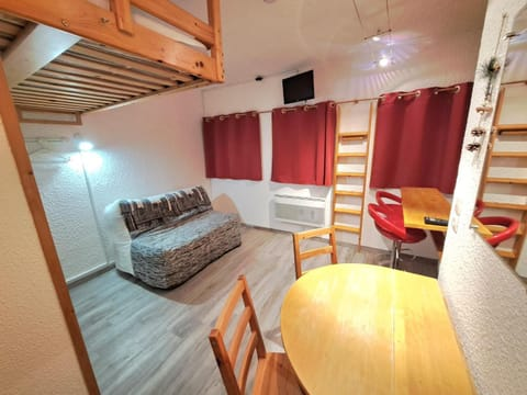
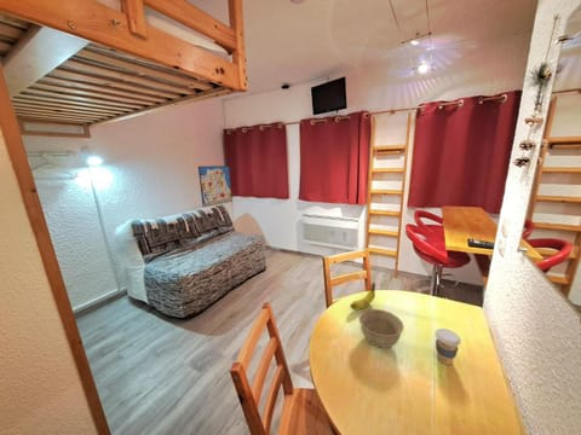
+ fruit (364, 297)
+ bowl (379, 331)
+ coffee cup (445, 347)
+ wall art (215, 185)
